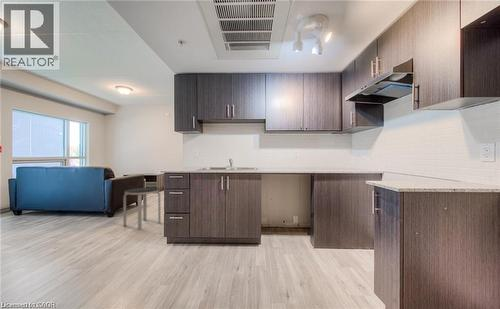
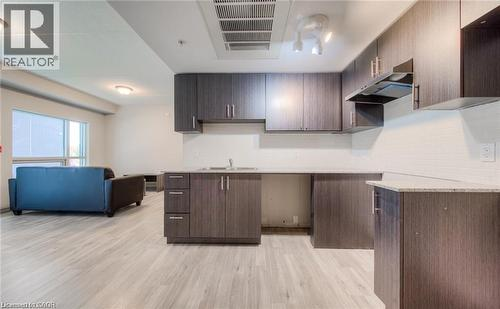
- side table (141, 207)
